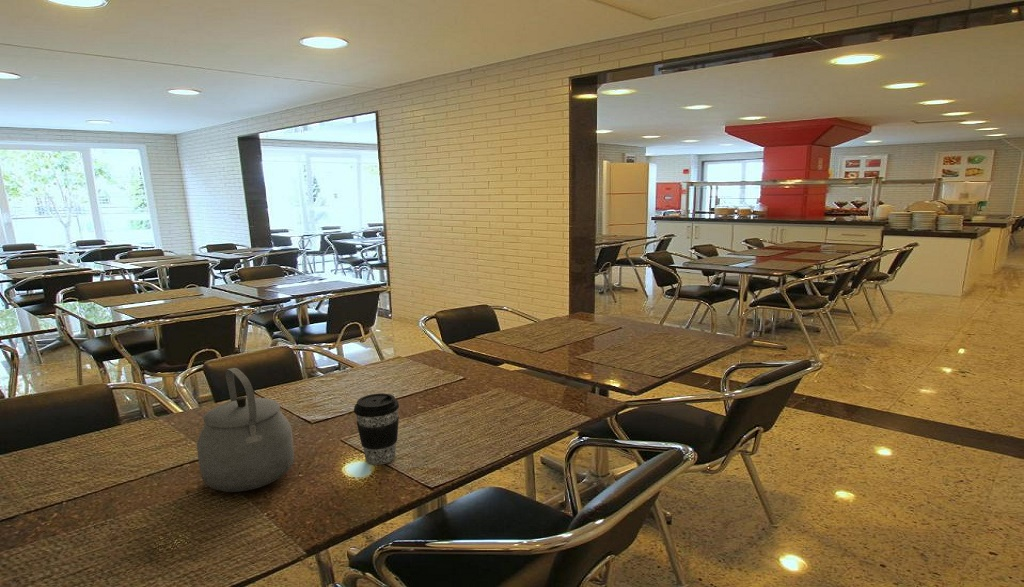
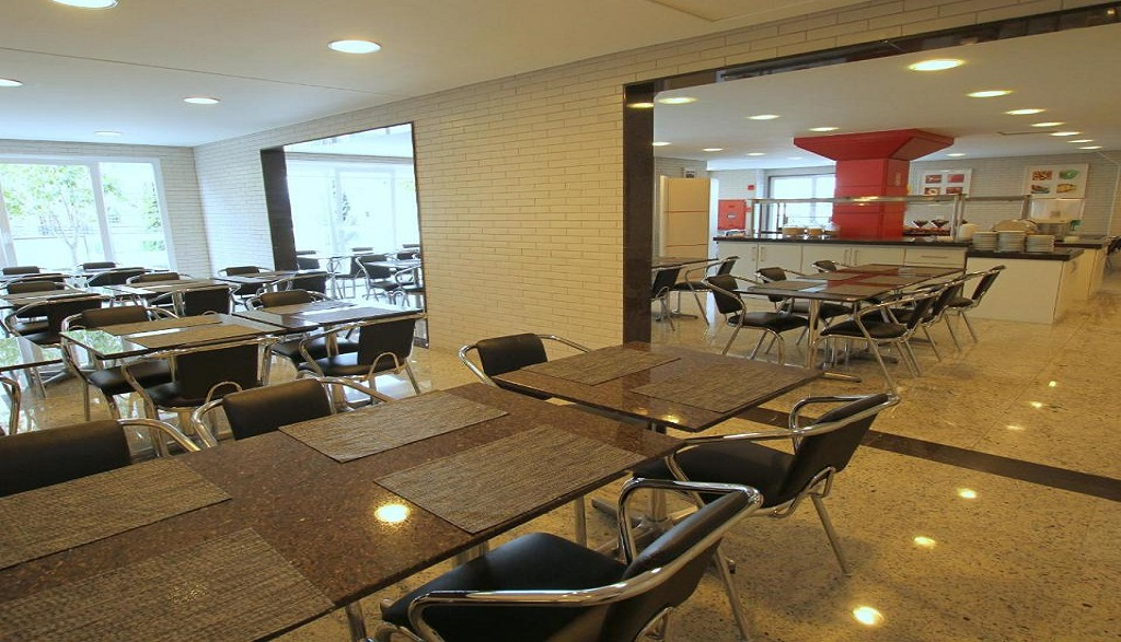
- tea kettle (241, 421)
- coffee cup (378, 429)
